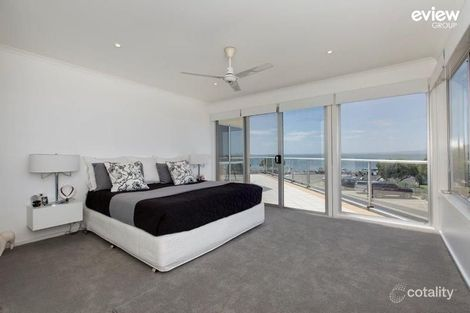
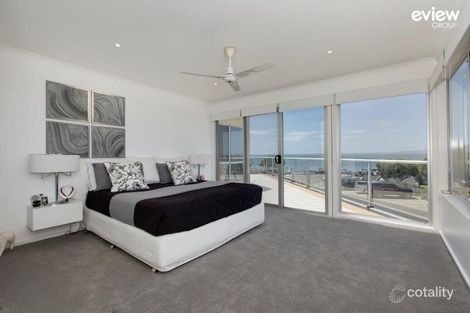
+ wall art (89, 125)
